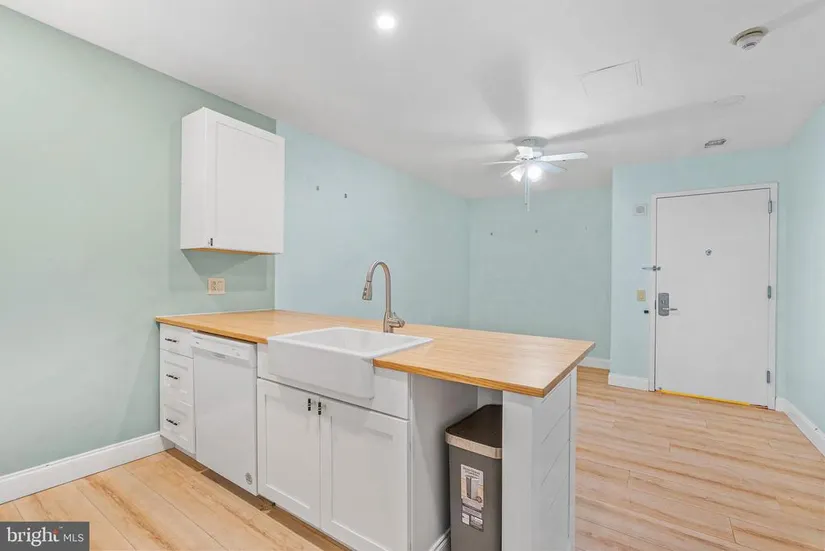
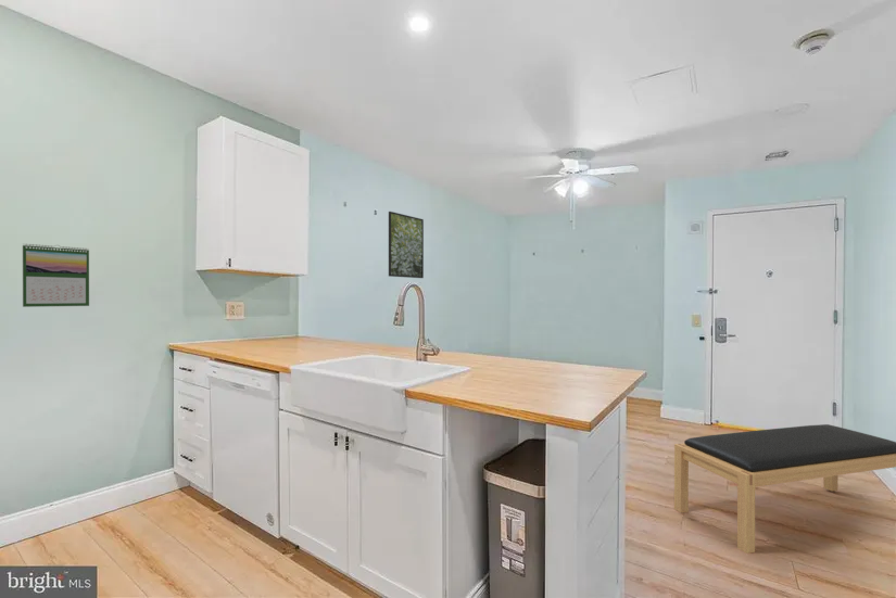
+ calendar (56, 276)
+ bench (794, 478)
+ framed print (406, 246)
